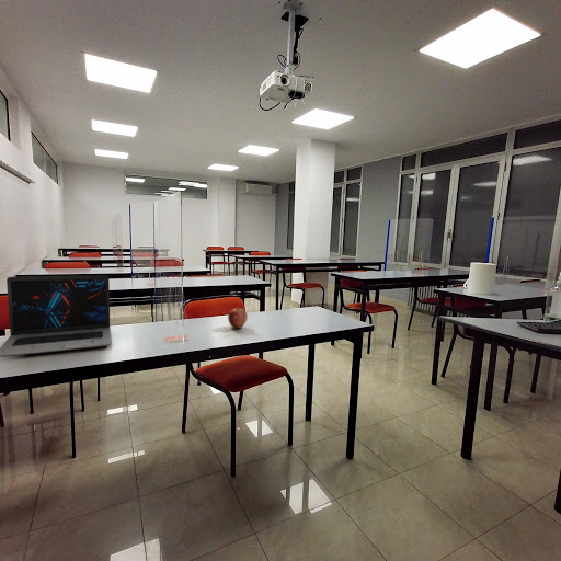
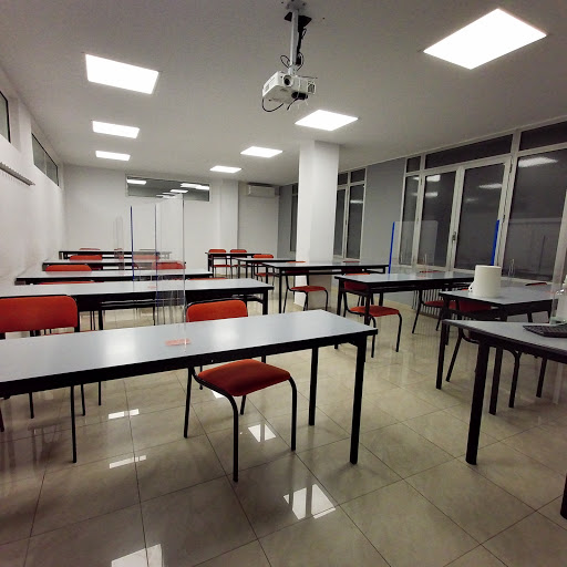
- apple (237, 317)
- laptop (59, 312)
